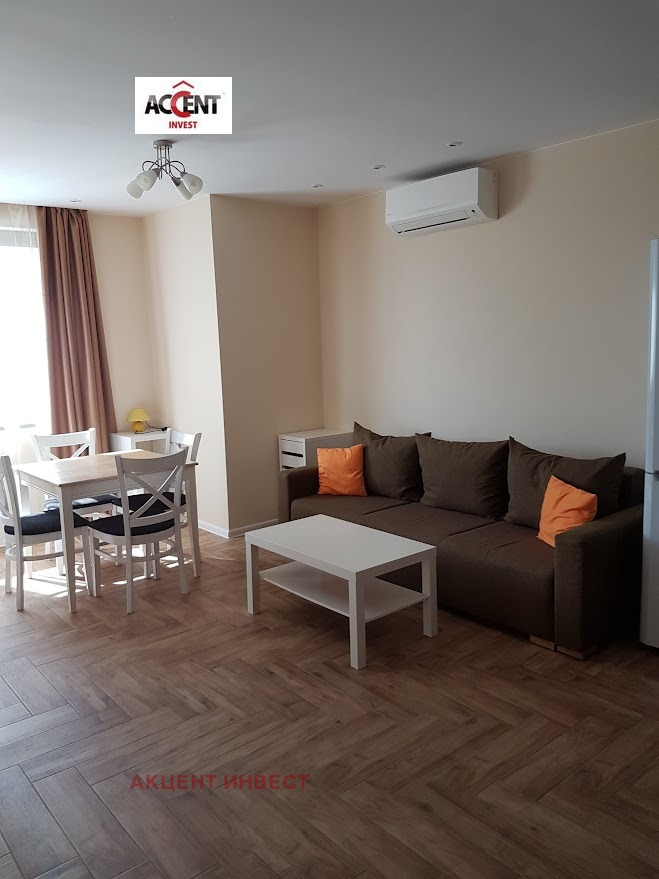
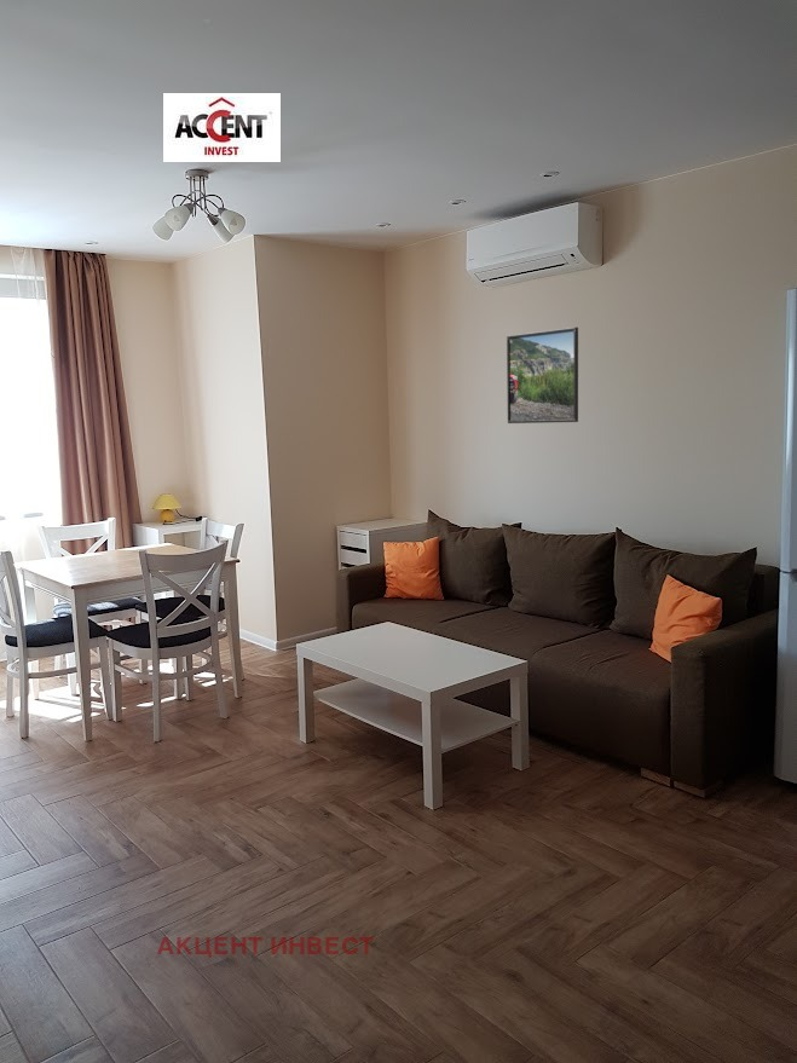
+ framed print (541, 377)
